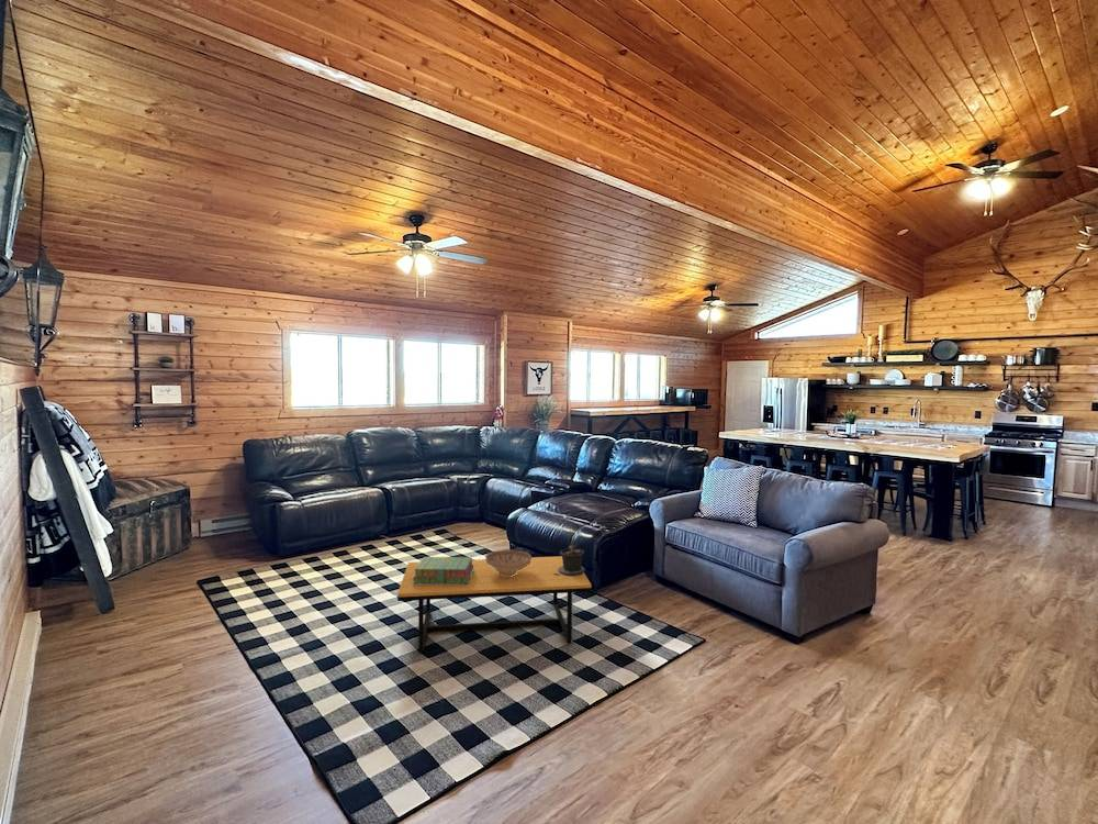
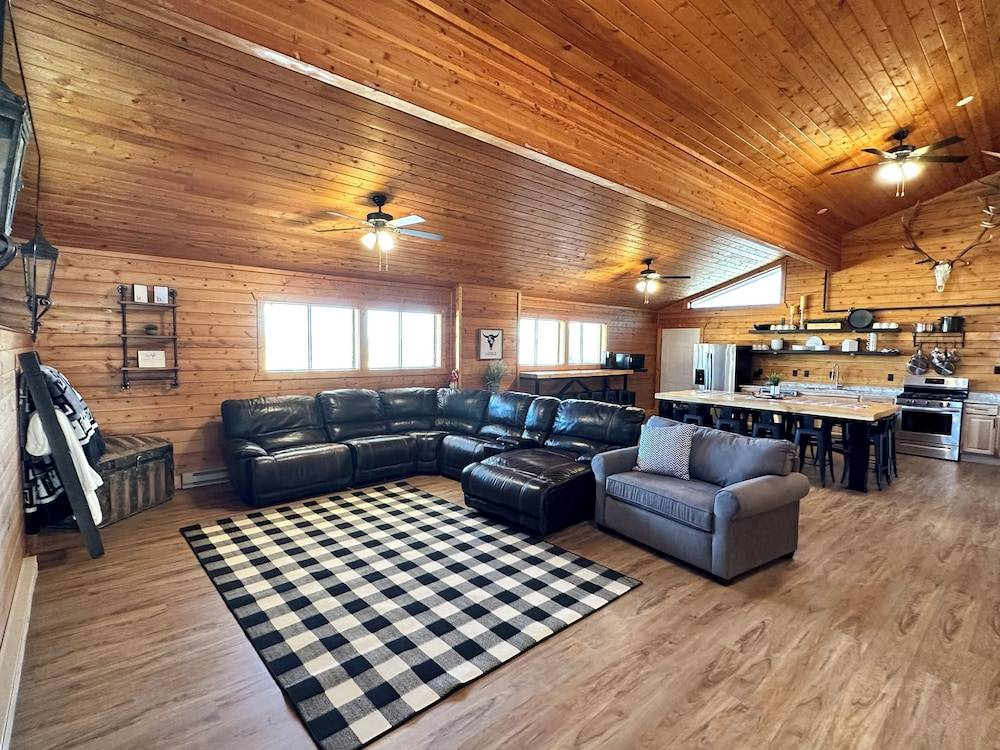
- coffee table (494, 595)
- stack of books (444, 569)
- decorative bowl (508, 564)
- potted plant (570, 547)
